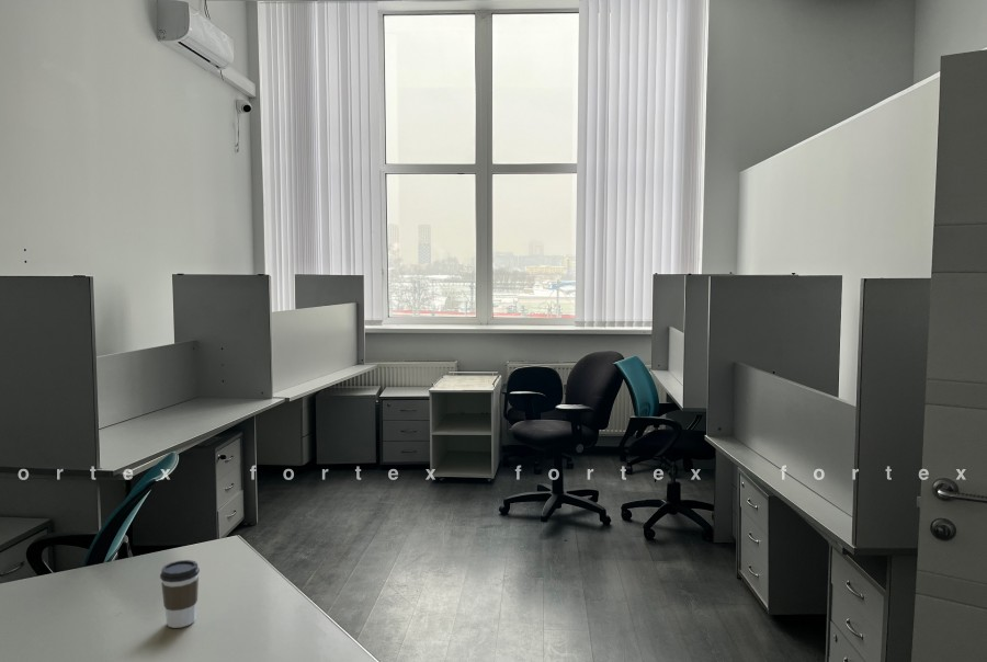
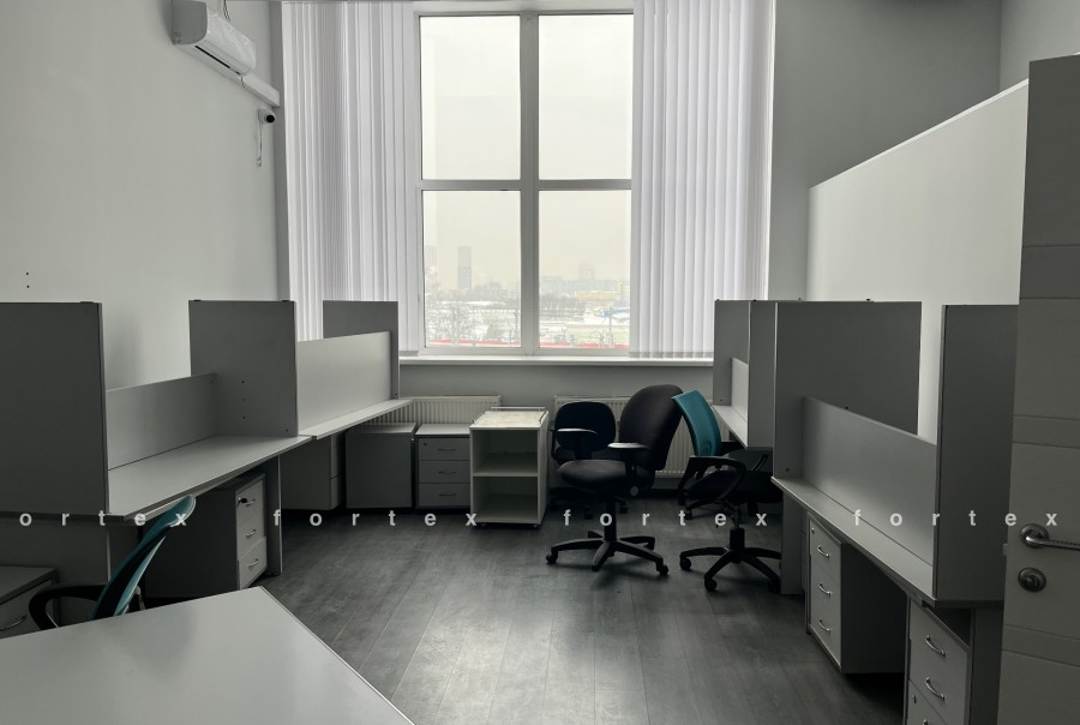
- coffee cup (180, 593)
